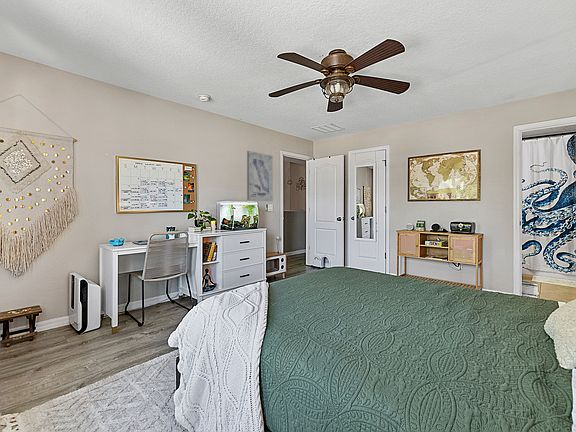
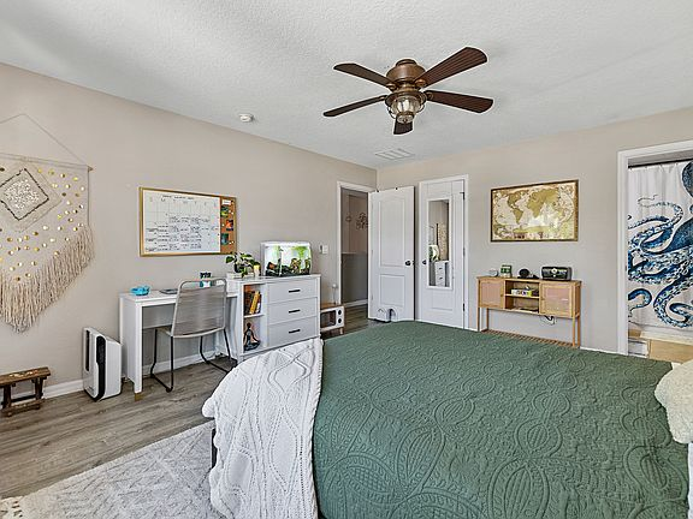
- wall art (260, 177)
